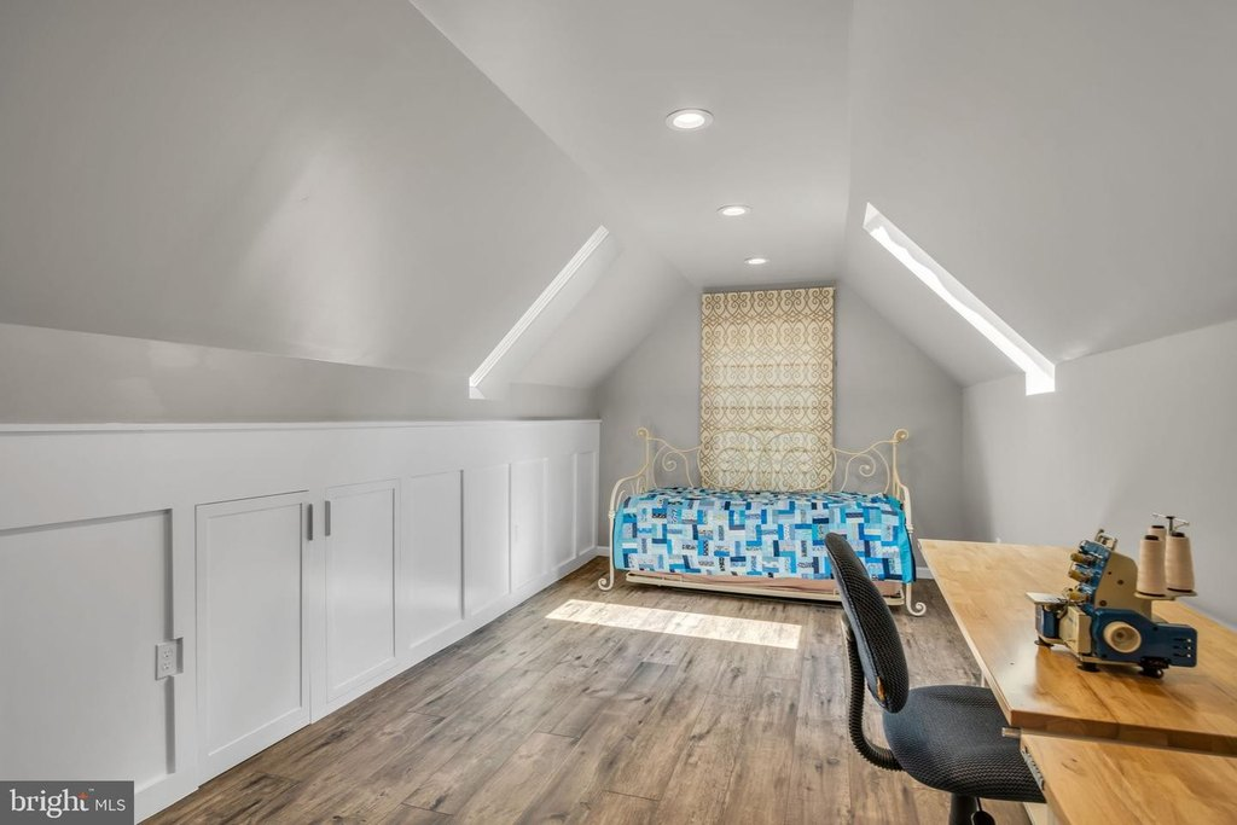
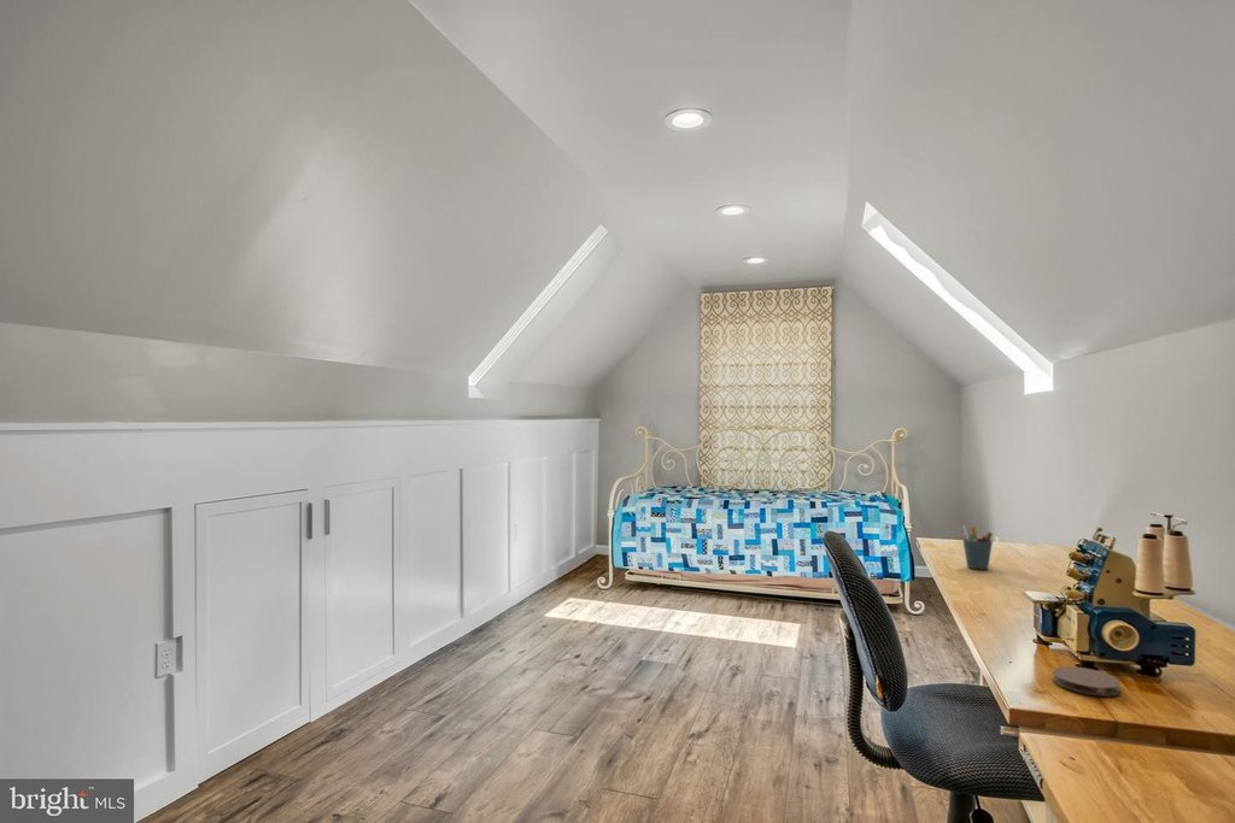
+ pen holder (977, 546)
+ coaster (1085, 680)
